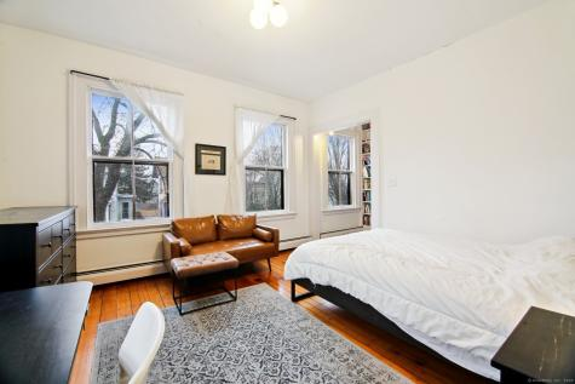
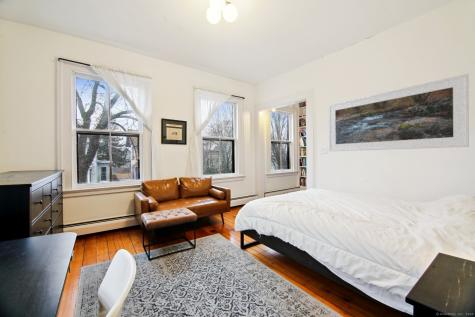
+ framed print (383, 121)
